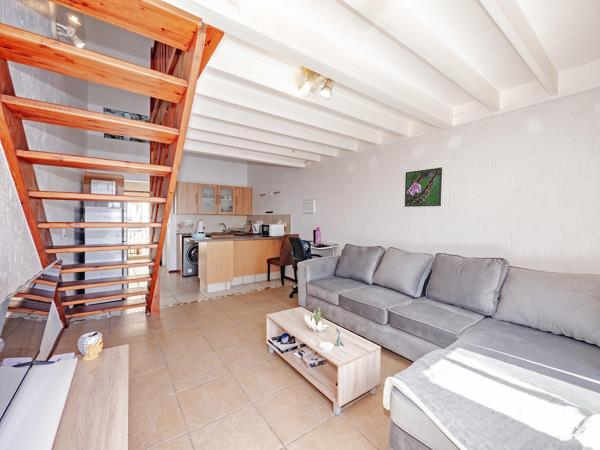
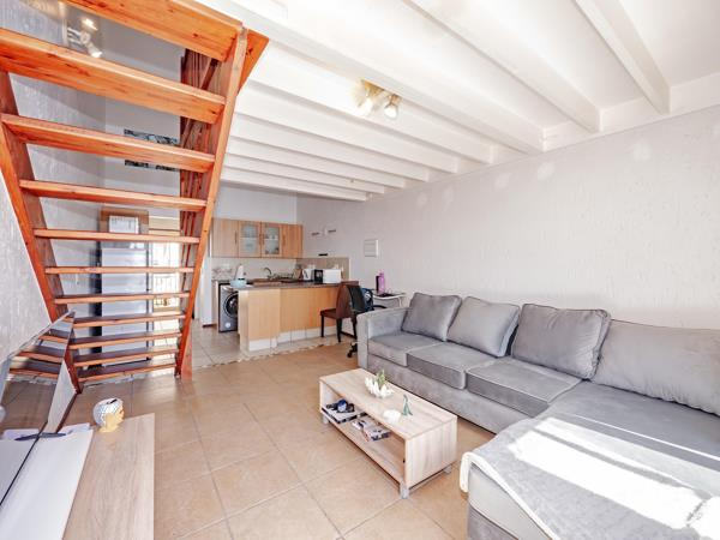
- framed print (422, 188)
